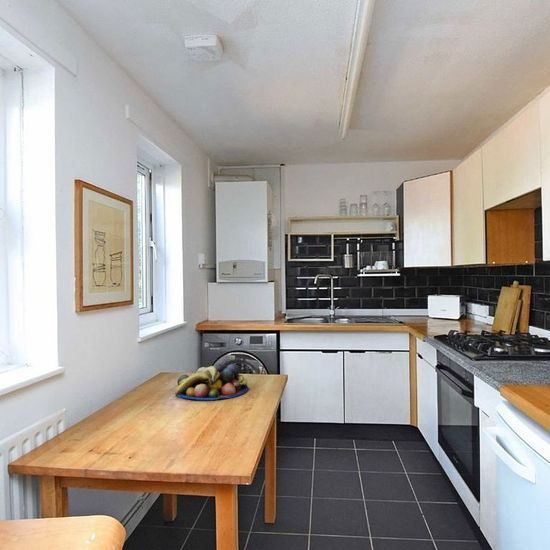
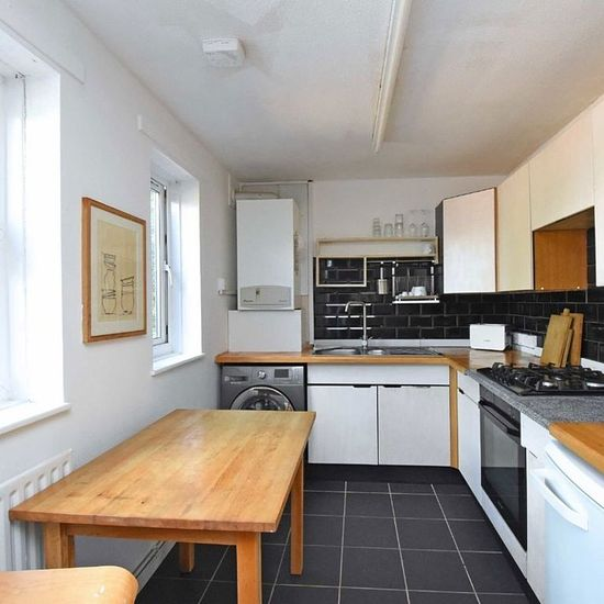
- fruit bowl (212, 377)
